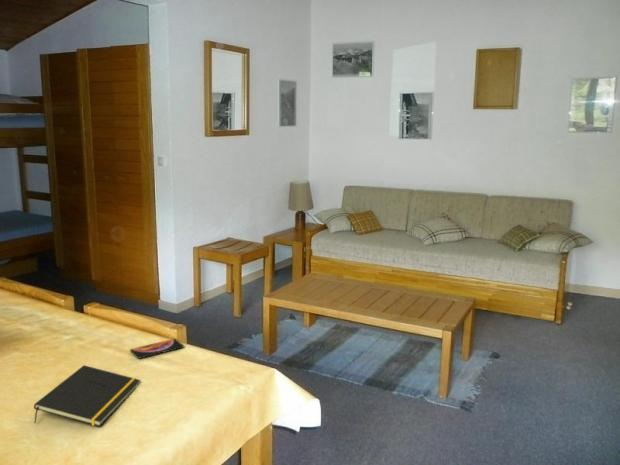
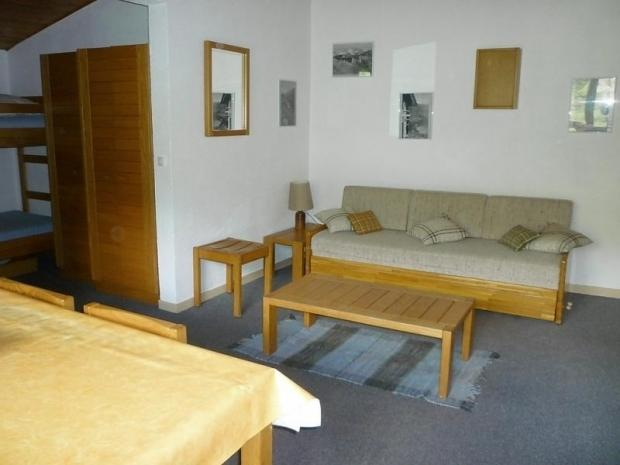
- smartphone (157, 348)
- notepad (90, 393)
